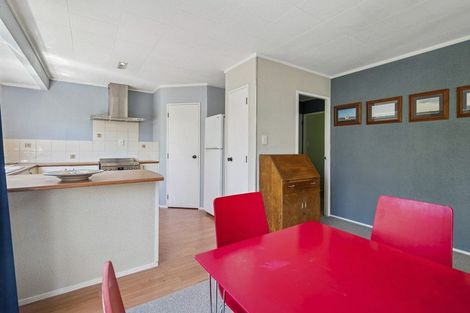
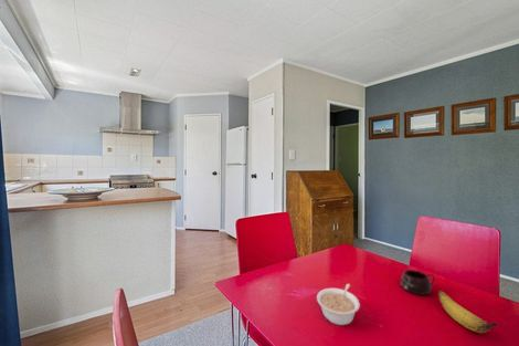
+ mug (419, 281)
+ legume (337, 304)
+ banana (463, 313)
